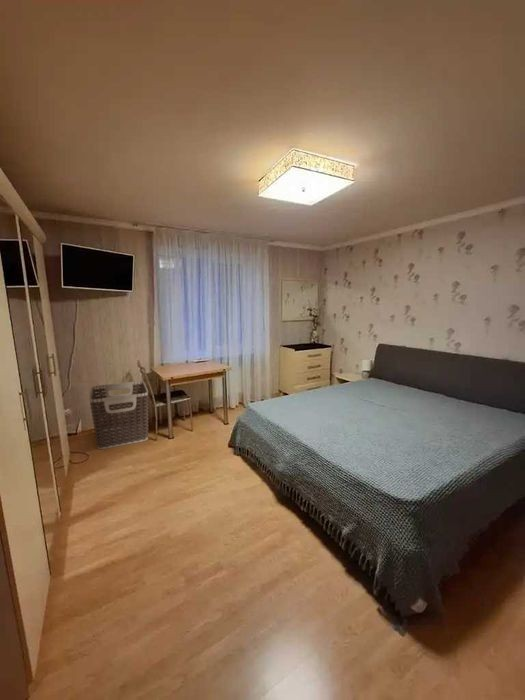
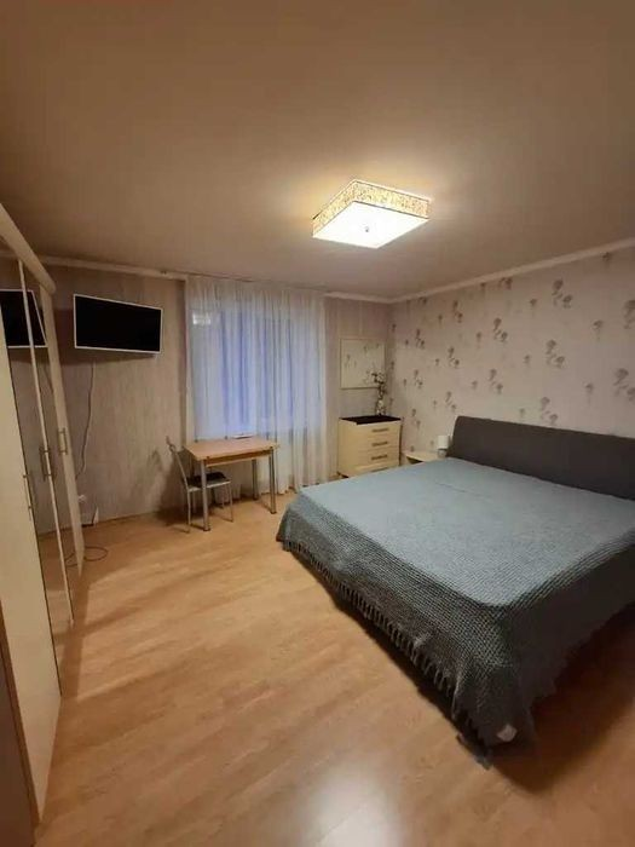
- clothes hamper (121, 412)
